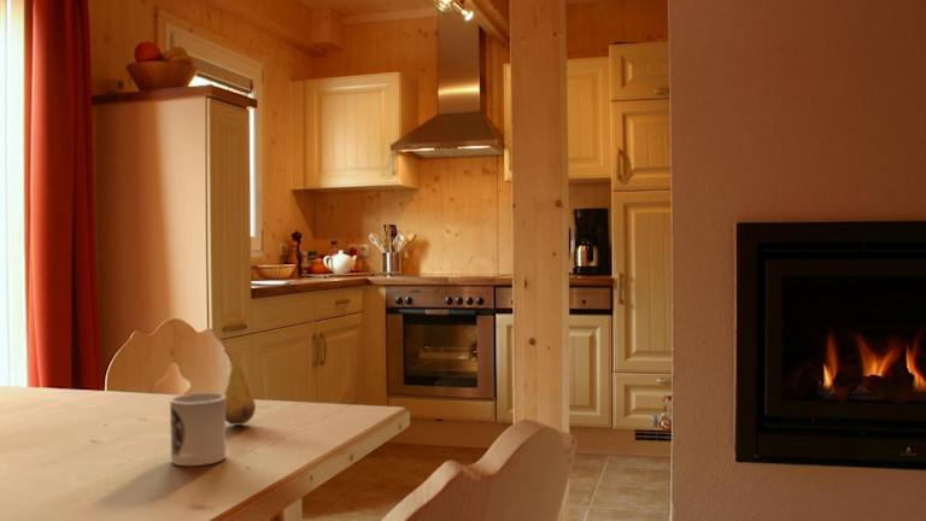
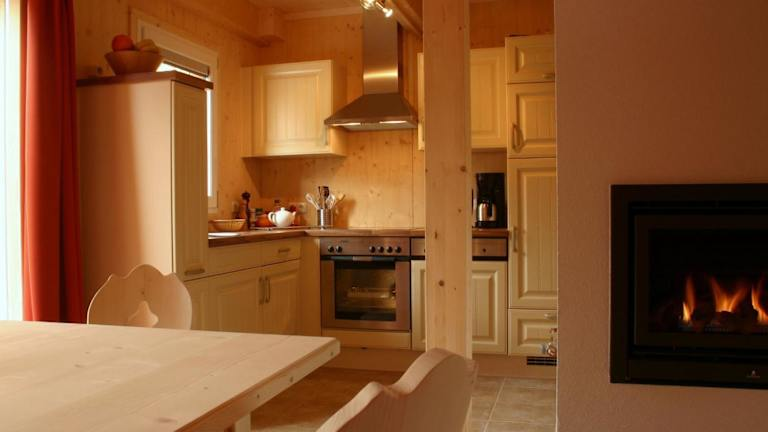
- fruit (238, 387)
- cup (195, 426)
